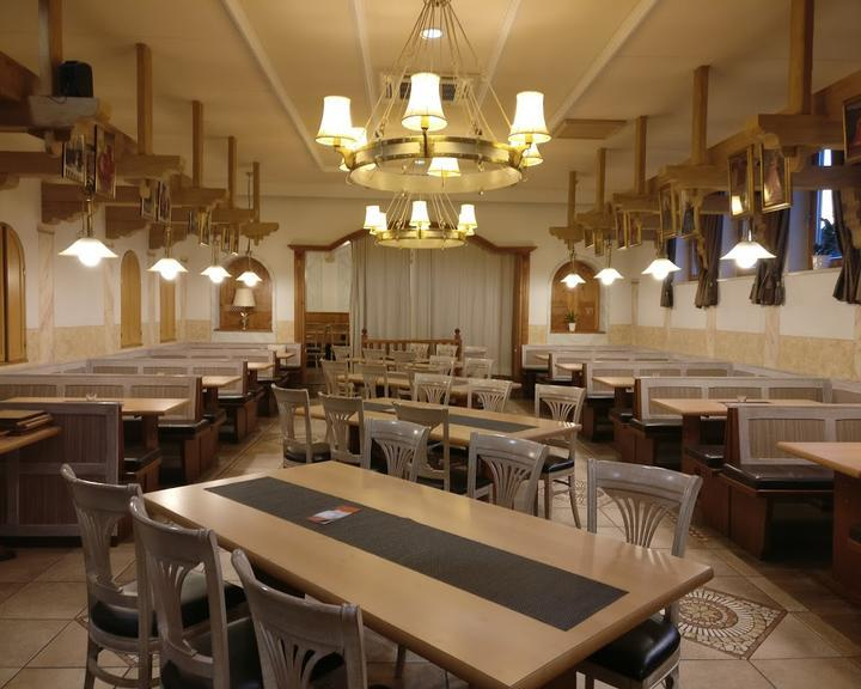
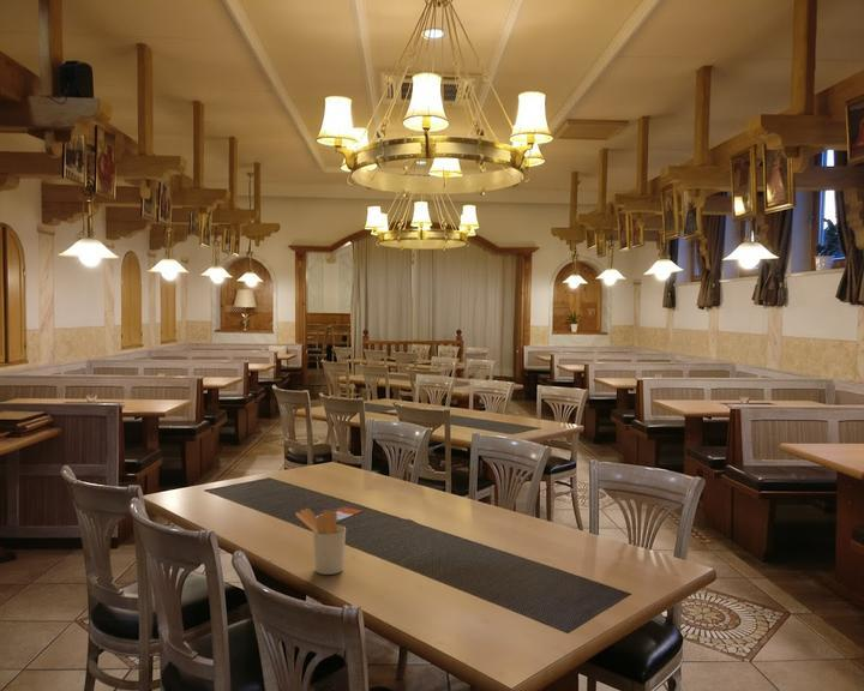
+ utensil holder (320, 539)
